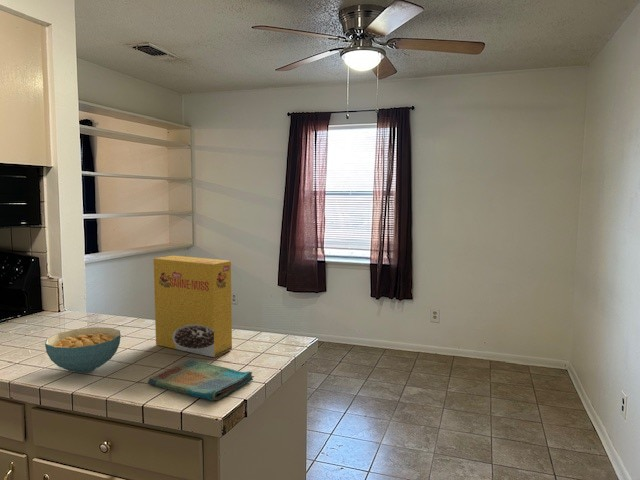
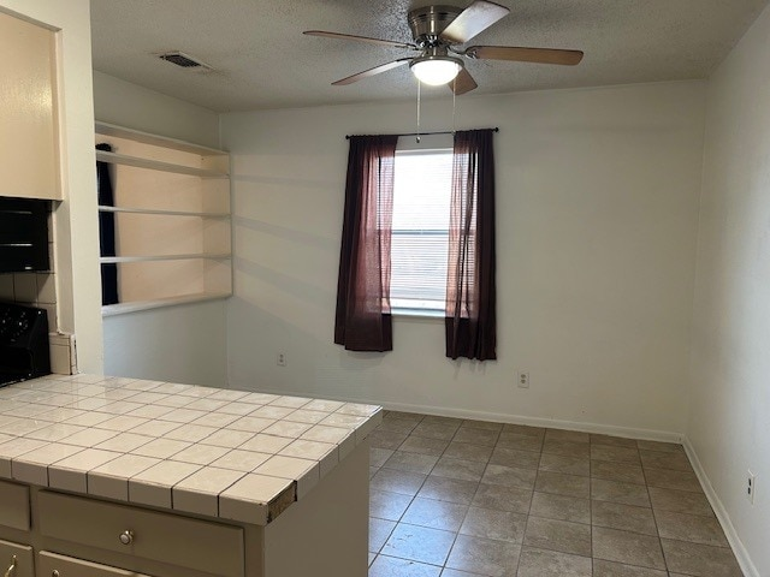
- cereal box (192, 303)
- cereal bowl (84, 353)
- dish towel (201, 377)
